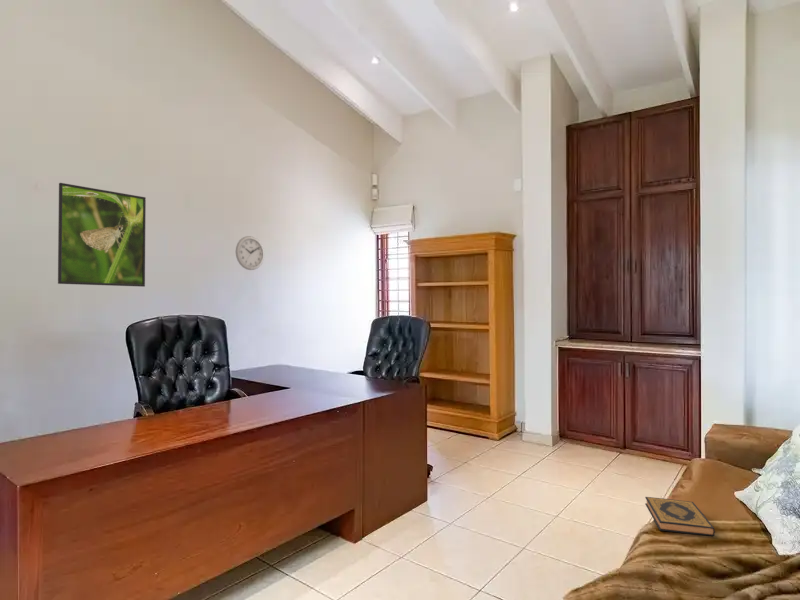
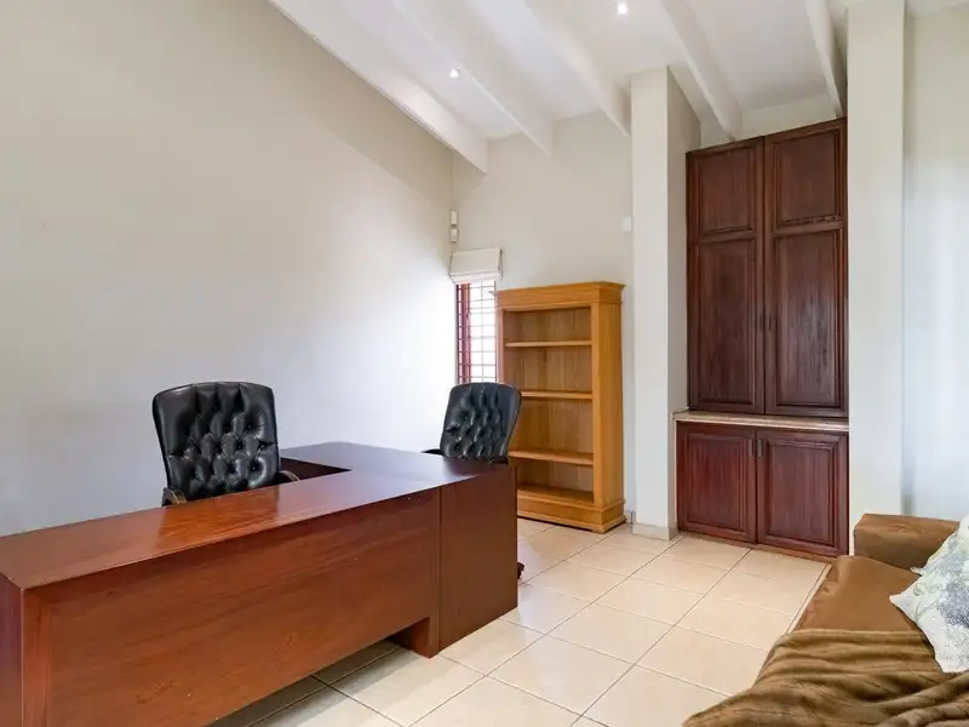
- hardback book (677, 514)
- wall clock (250, 253)
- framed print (104, 237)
